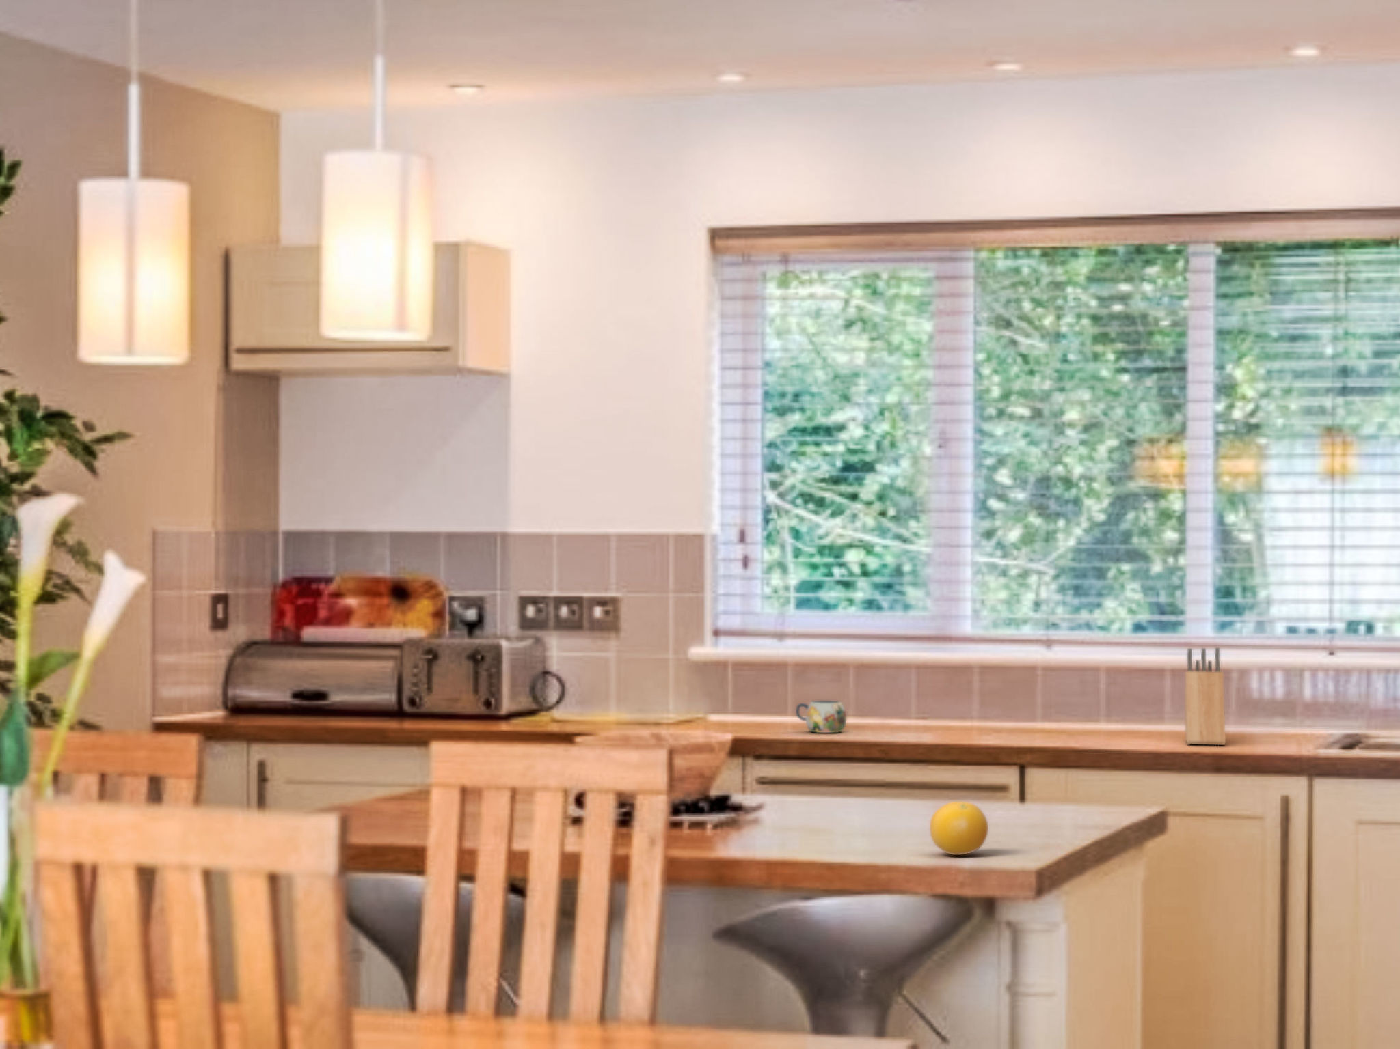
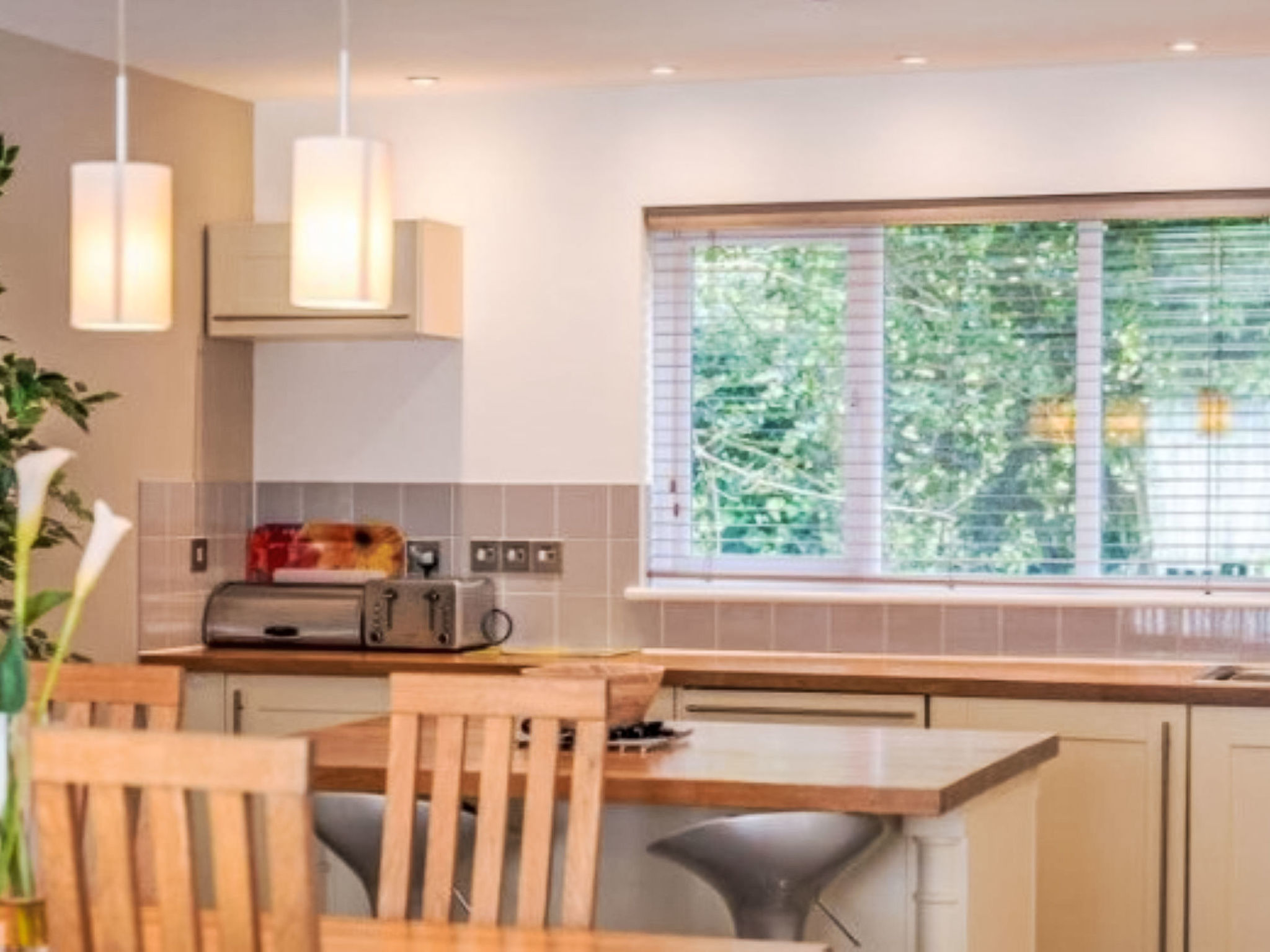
- fruit (958, 828)
- knife block (1205, 694)
- mug (820, 716)
